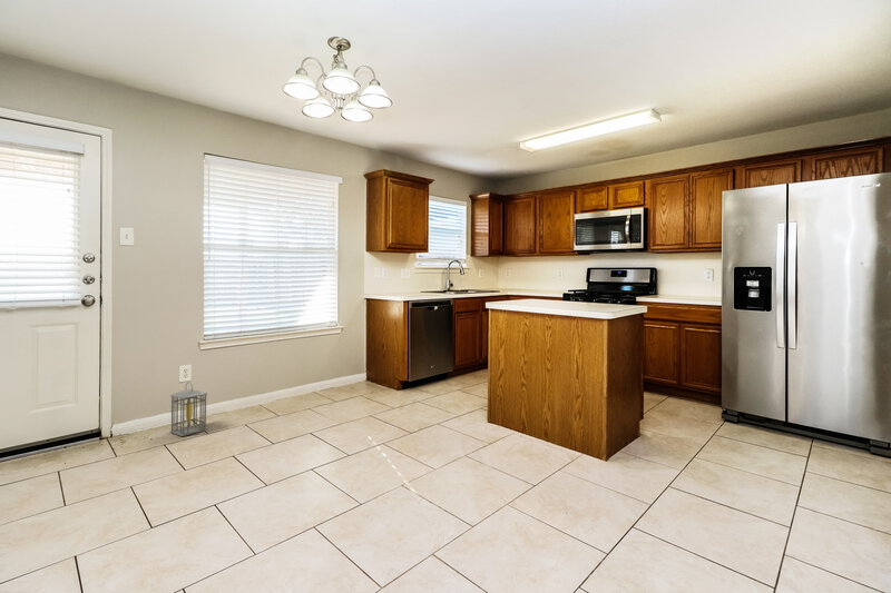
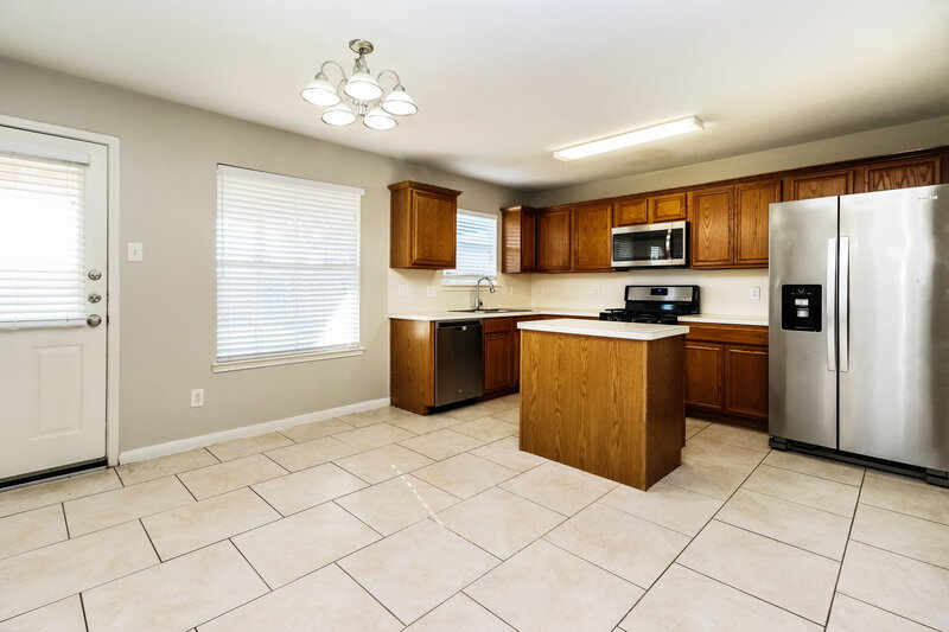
- lantern (188, 406)
